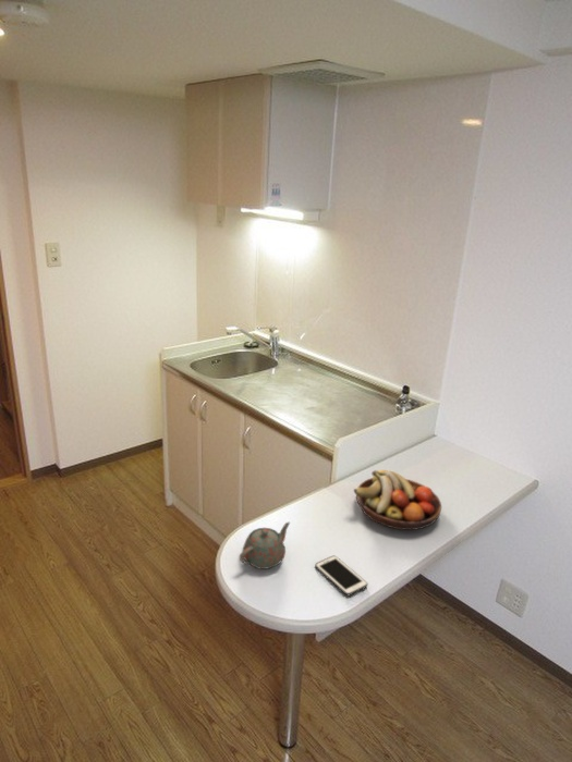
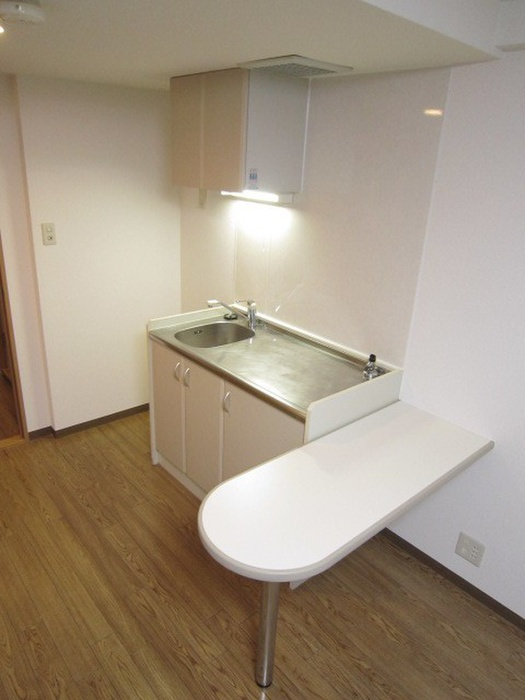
- fruit bowl (398, 494)
- cell phone (340, 575)
- teapot (266, 543)
